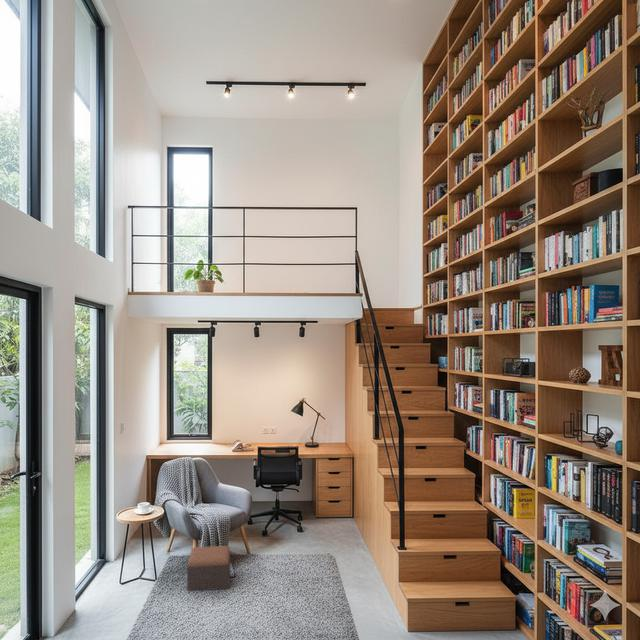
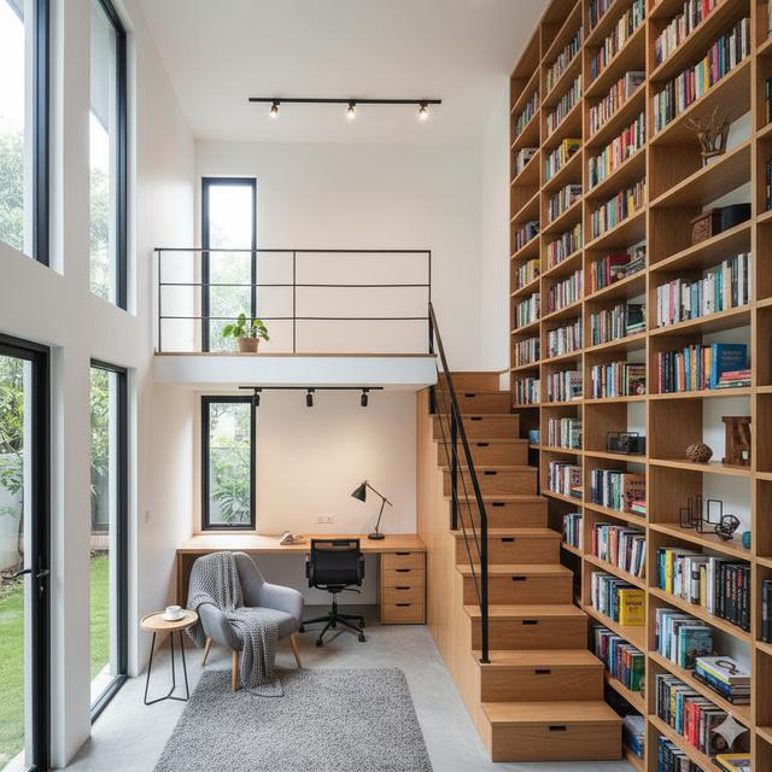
- footstool (209, 566)
